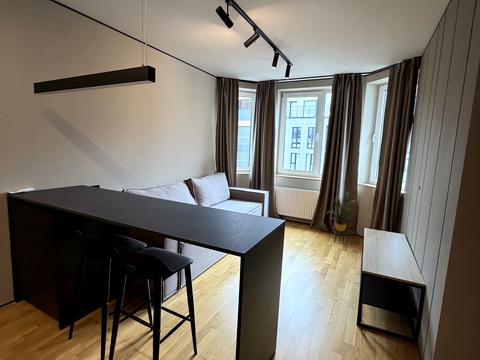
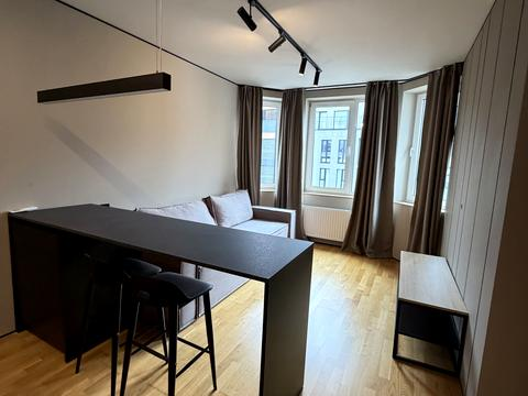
- house plant (344, 218)
